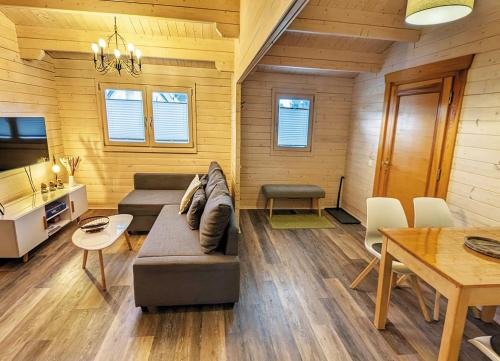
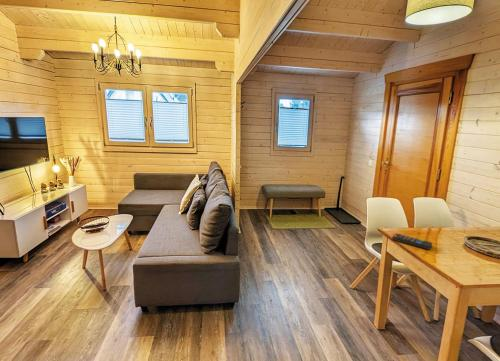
+ remote control (411, 240)
